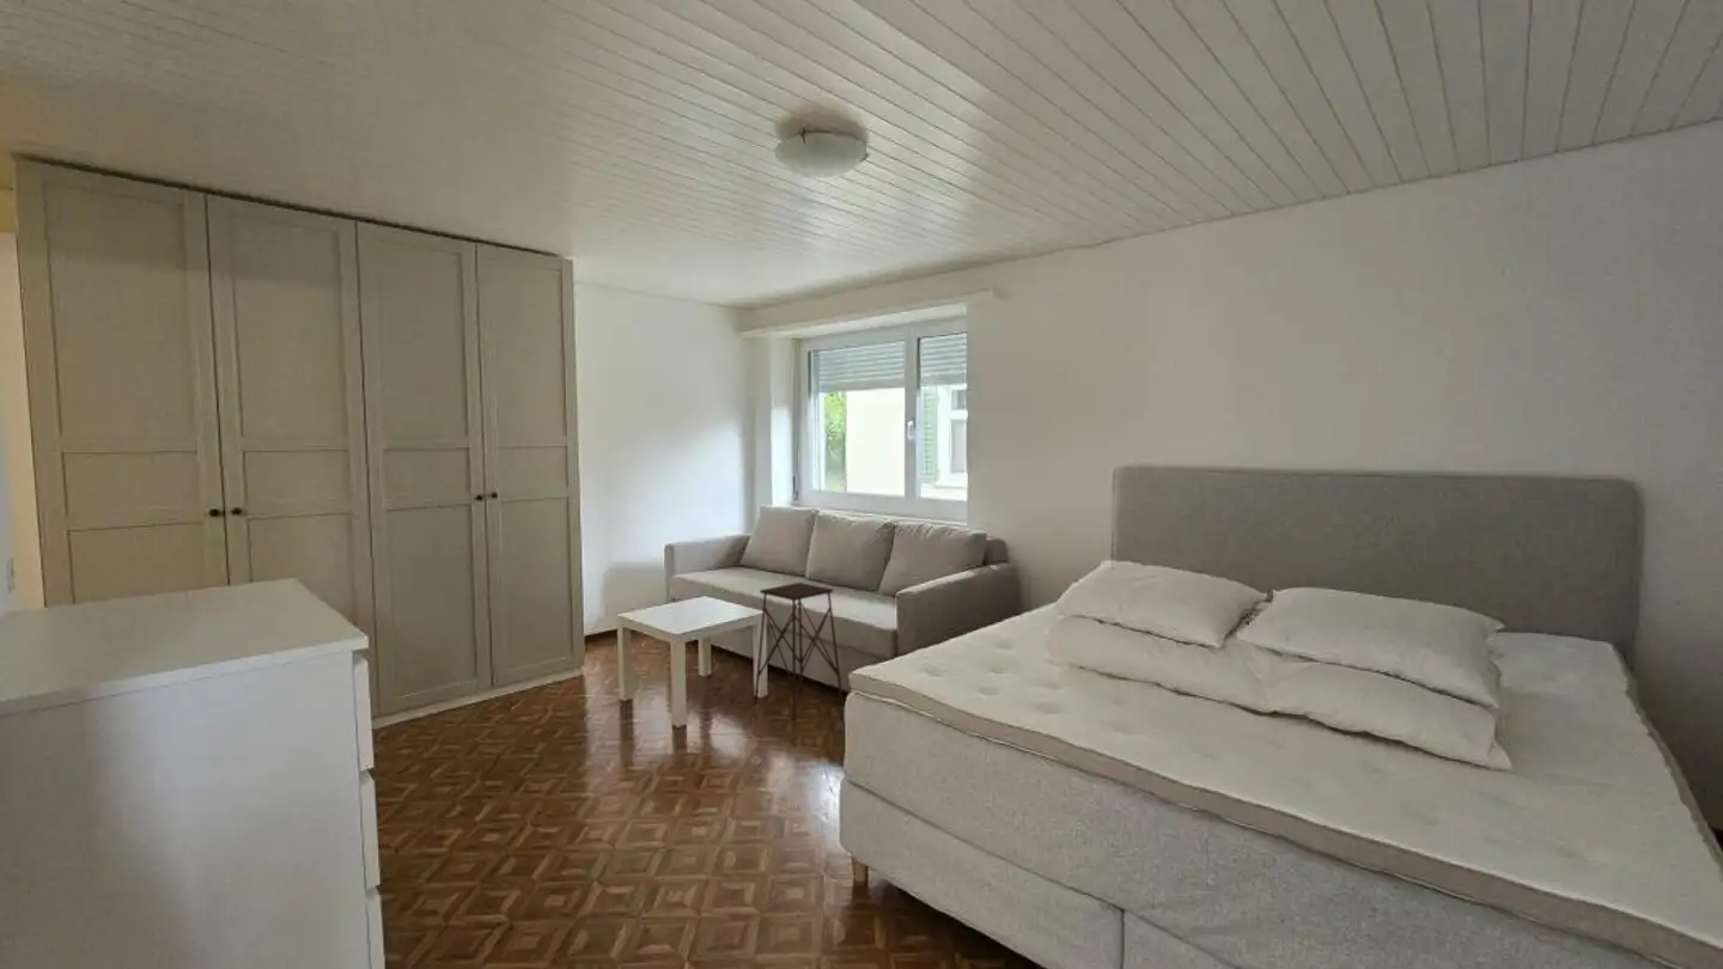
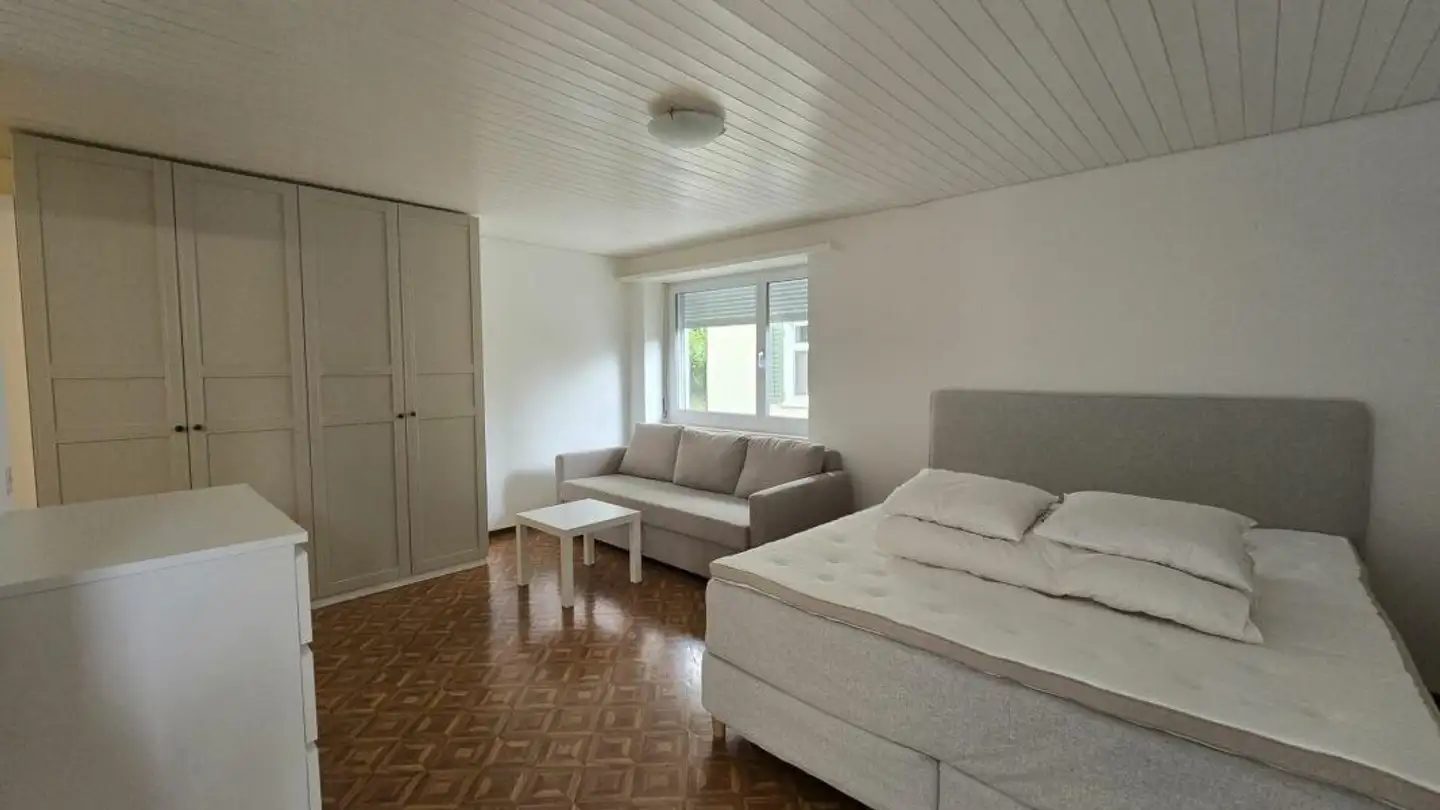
- side table (799, 646)
